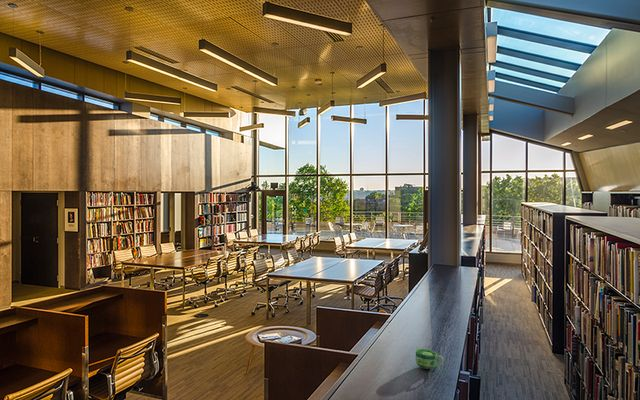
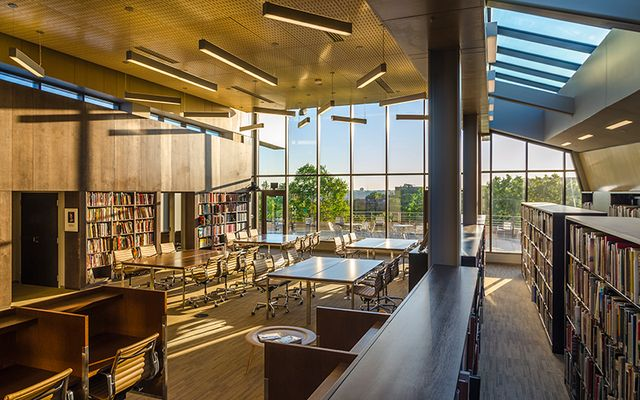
- cup (429, 359)
